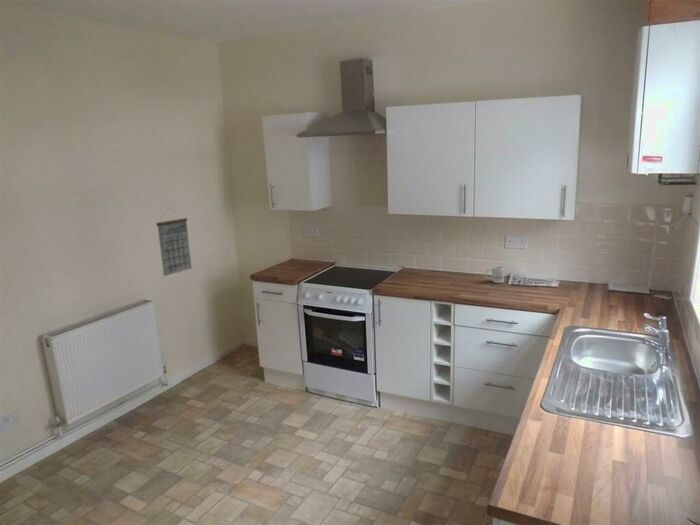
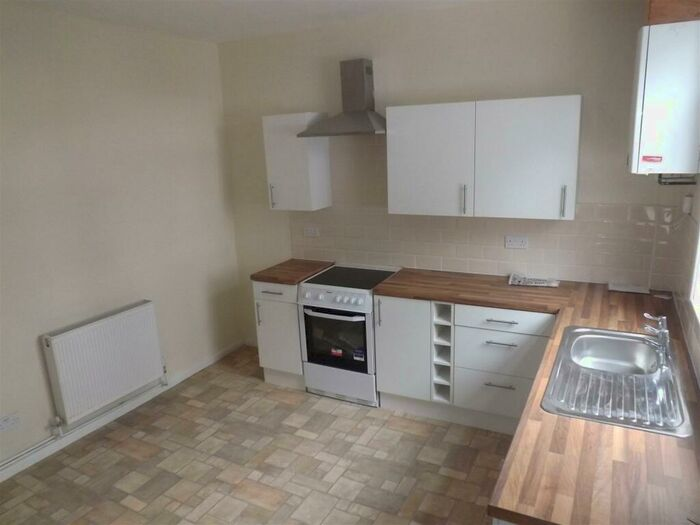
- mug (494, 274)
- calendar (174, 240)
